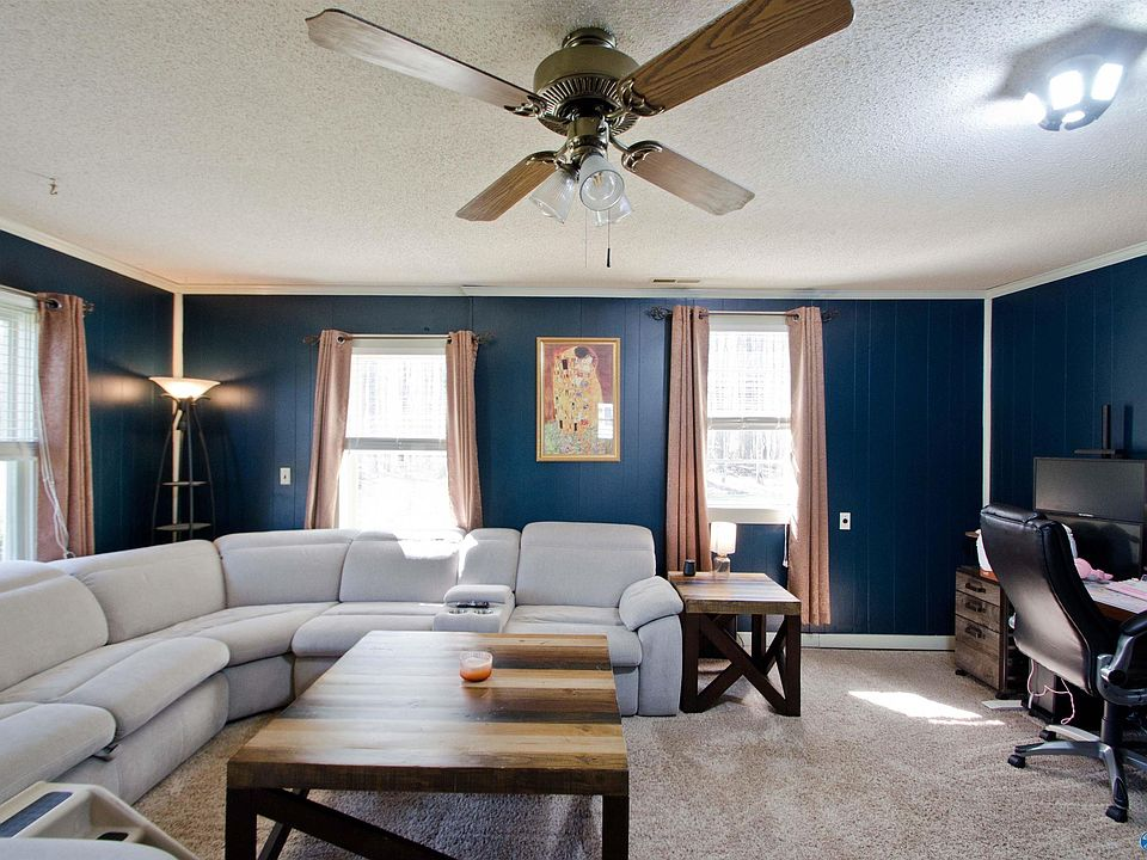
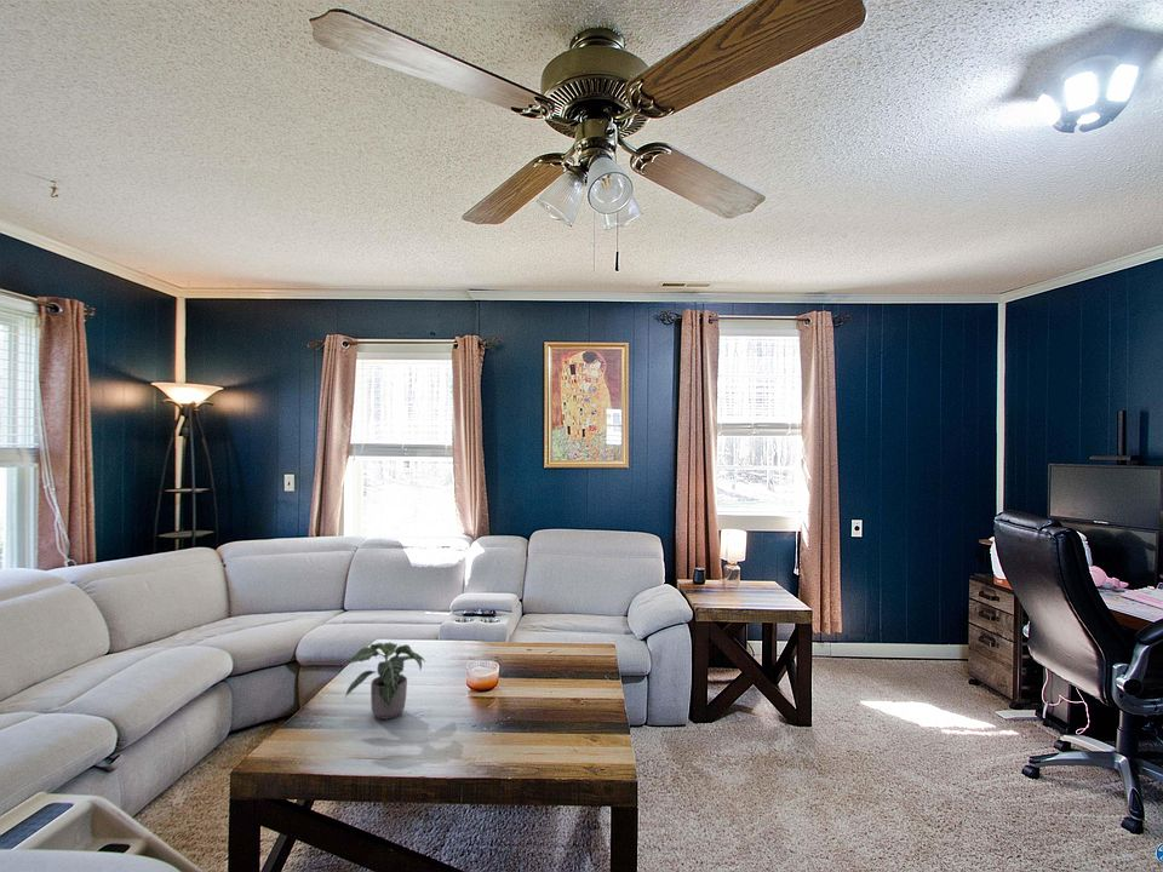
+ potted plant (386, 679)
